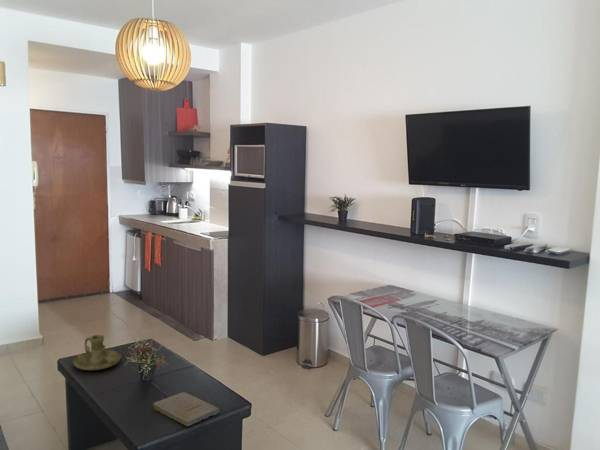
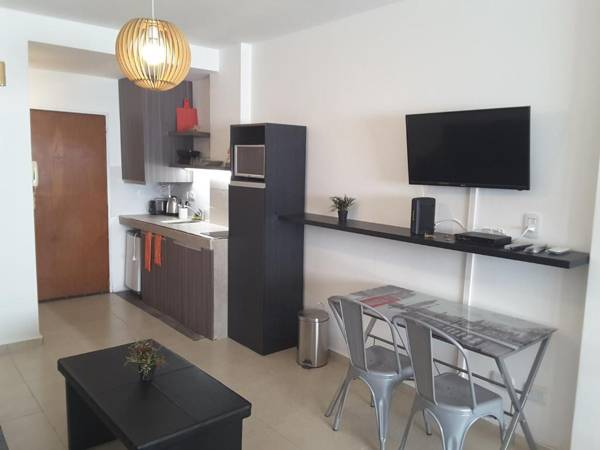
- candle holder (95, 349)
- book (185, 407)
